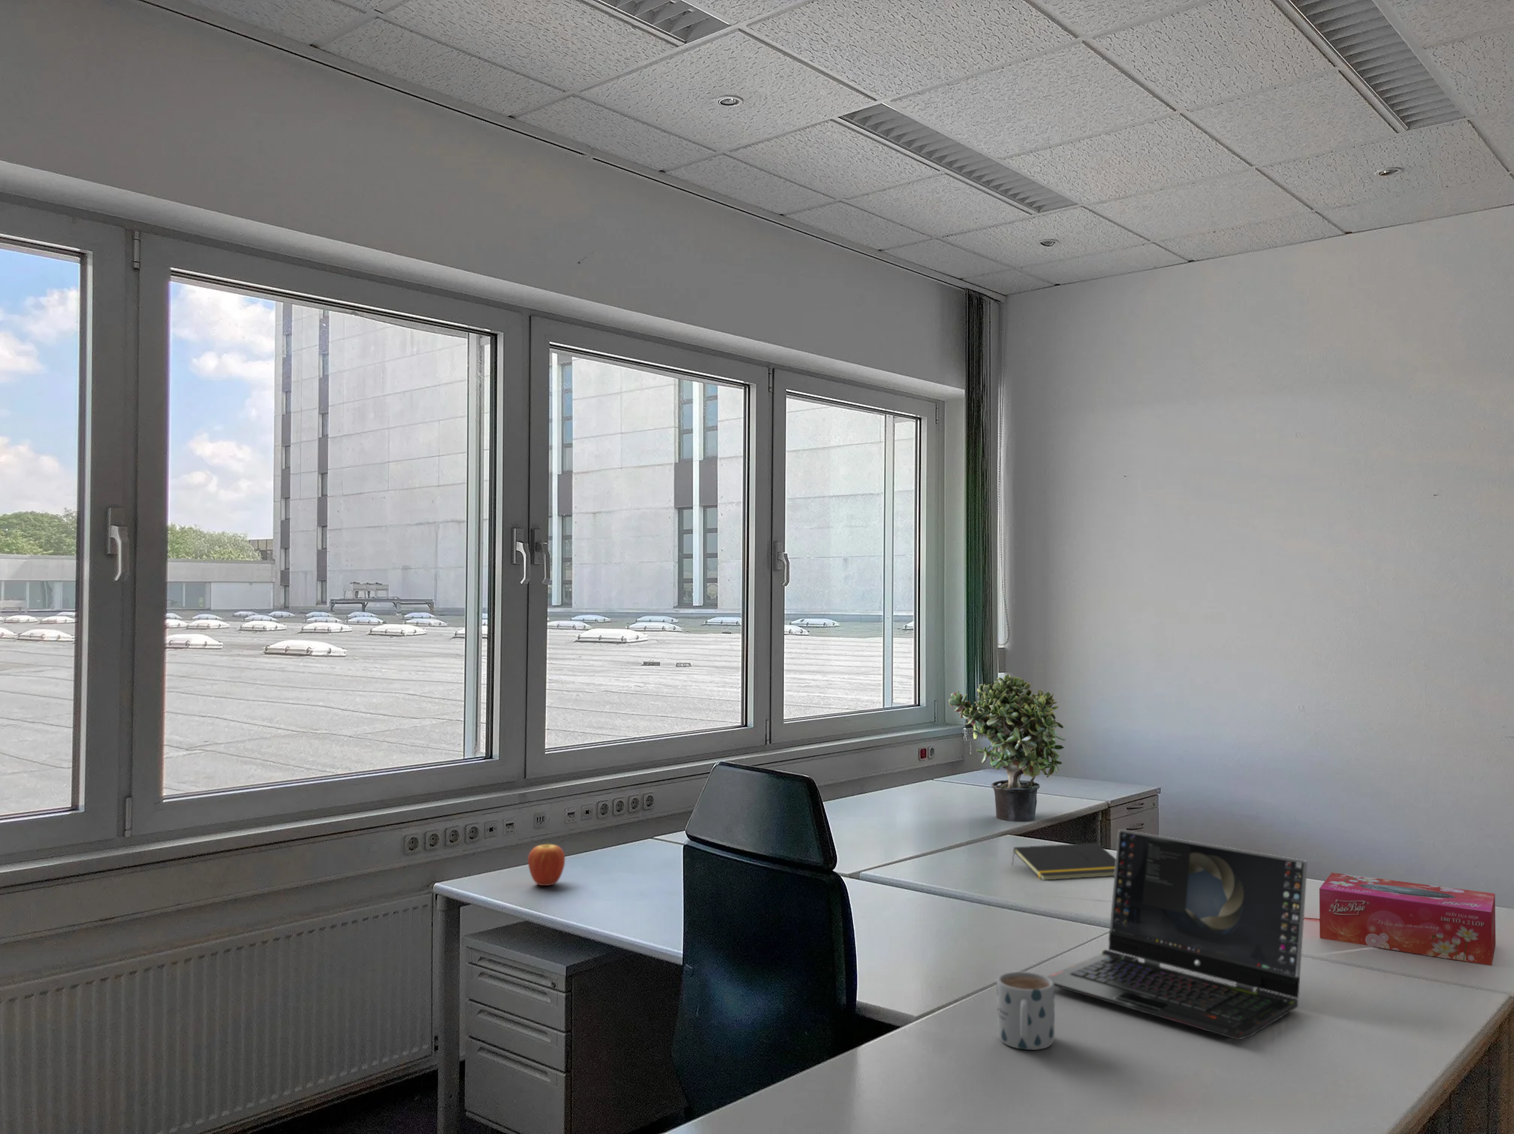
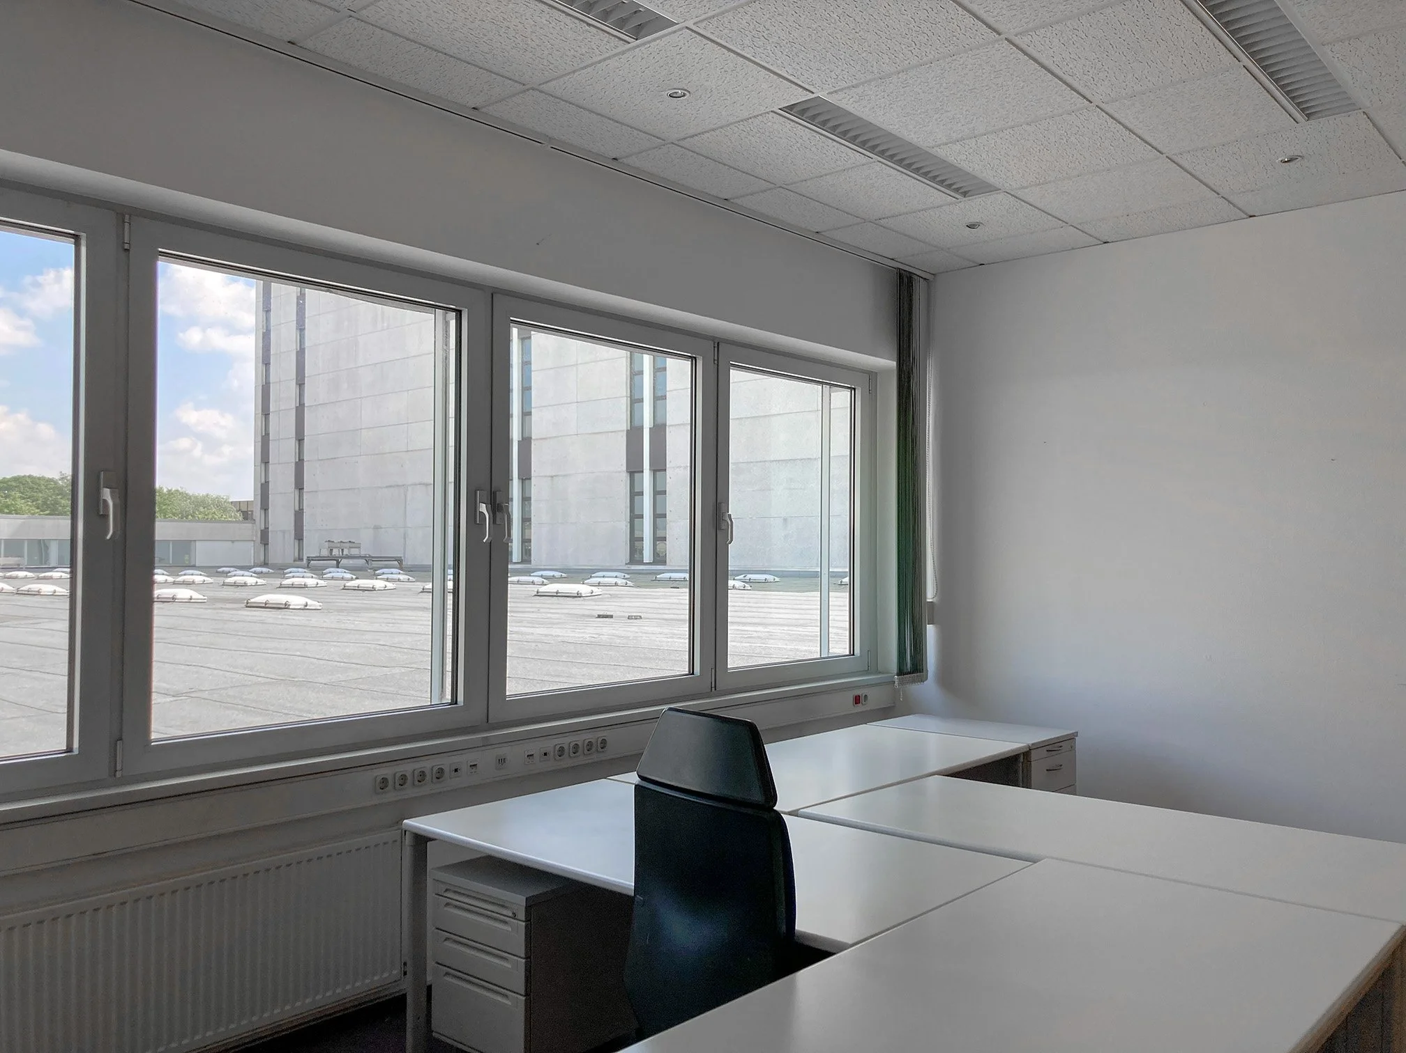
- laptop computer (1172, 926)
- mug (1025, 1014)
- tissue box (1407, 916)
- fruit (546, 862)
- potted plant (1006, 746)
- notepad (1071, 861)
